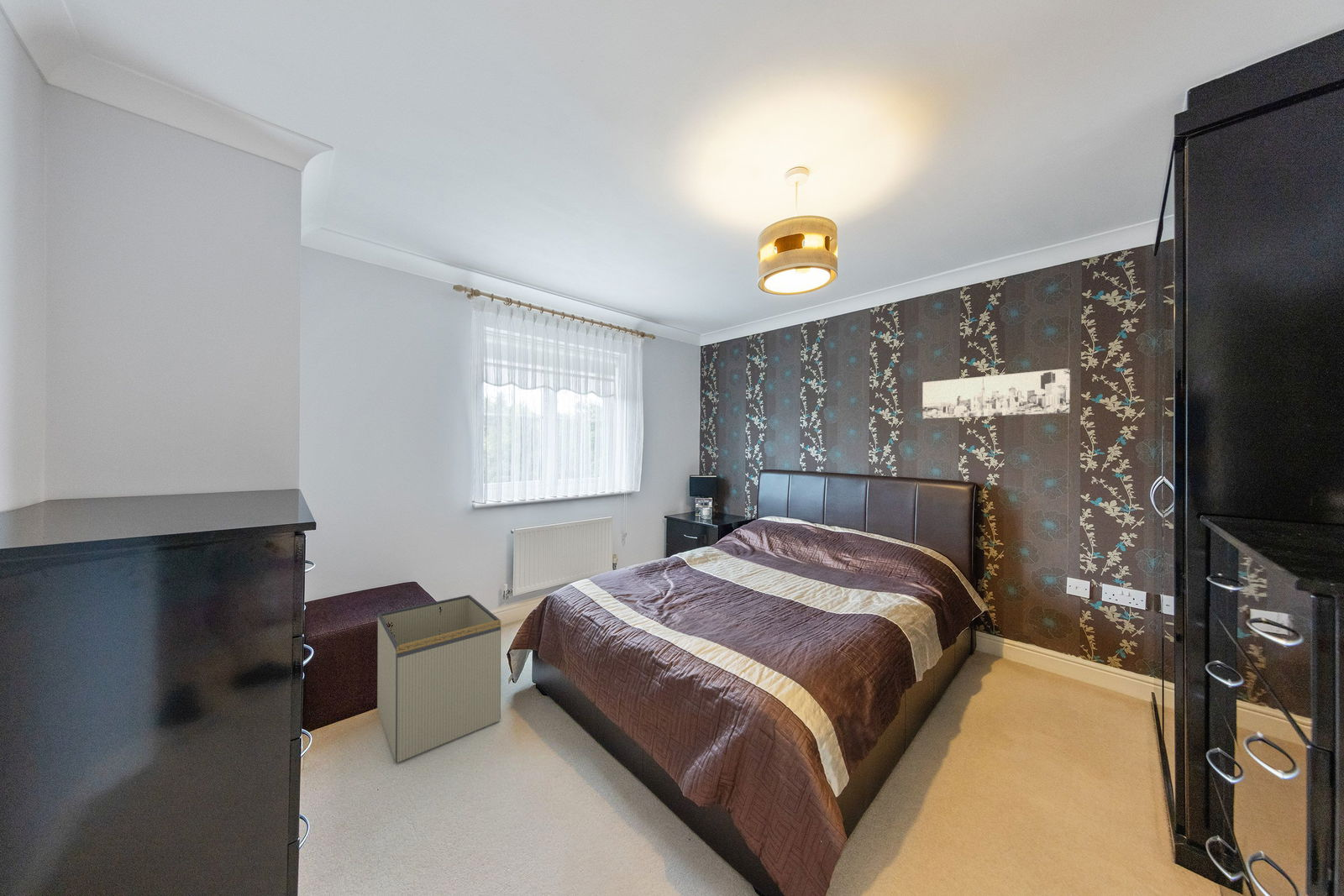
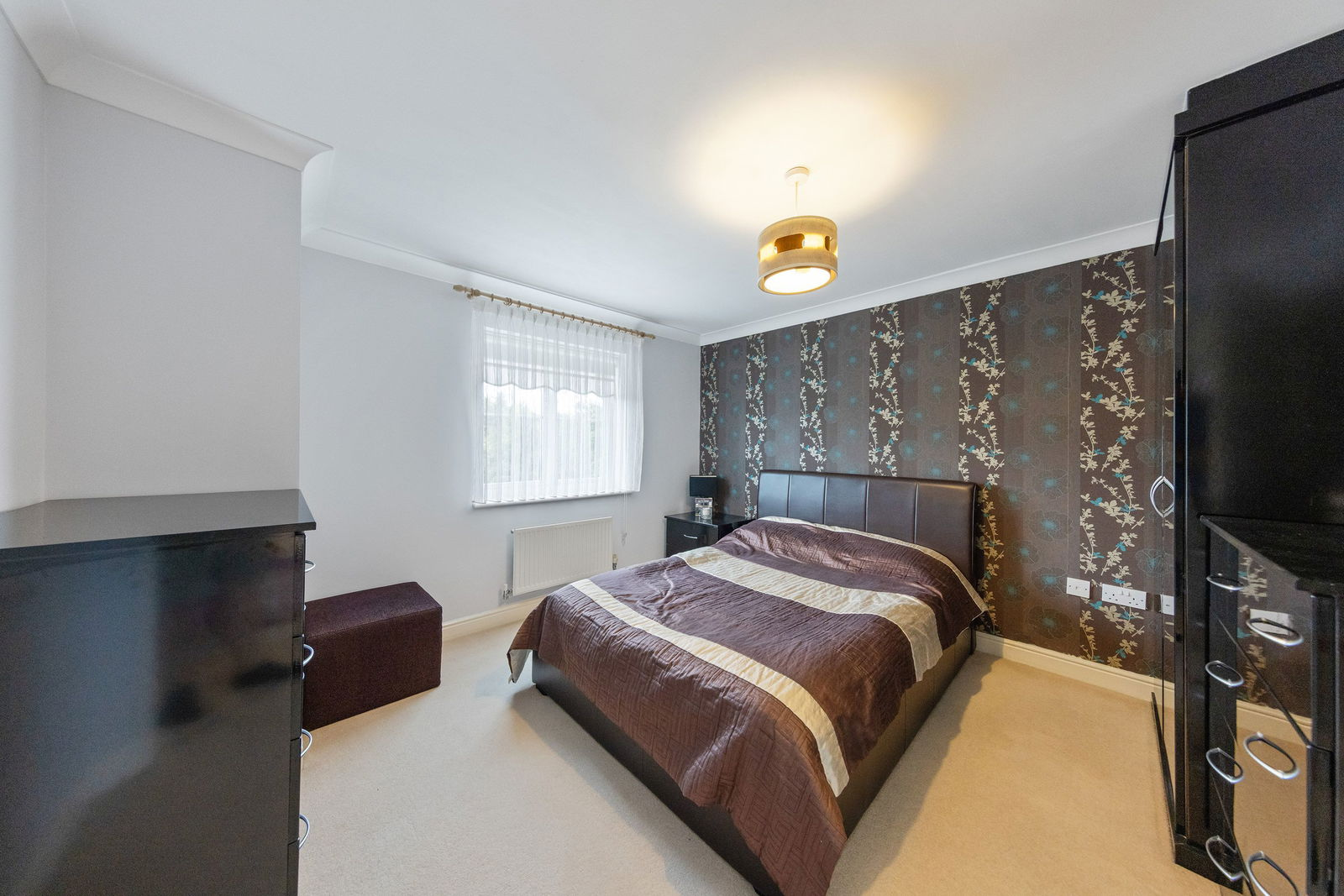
- wall art (989, 396)
- storage bin (438, 665)
